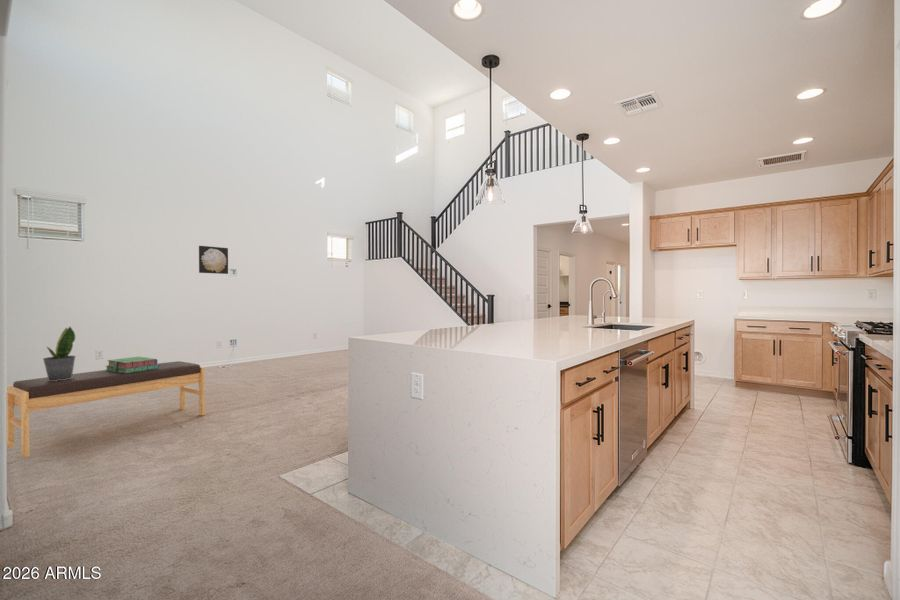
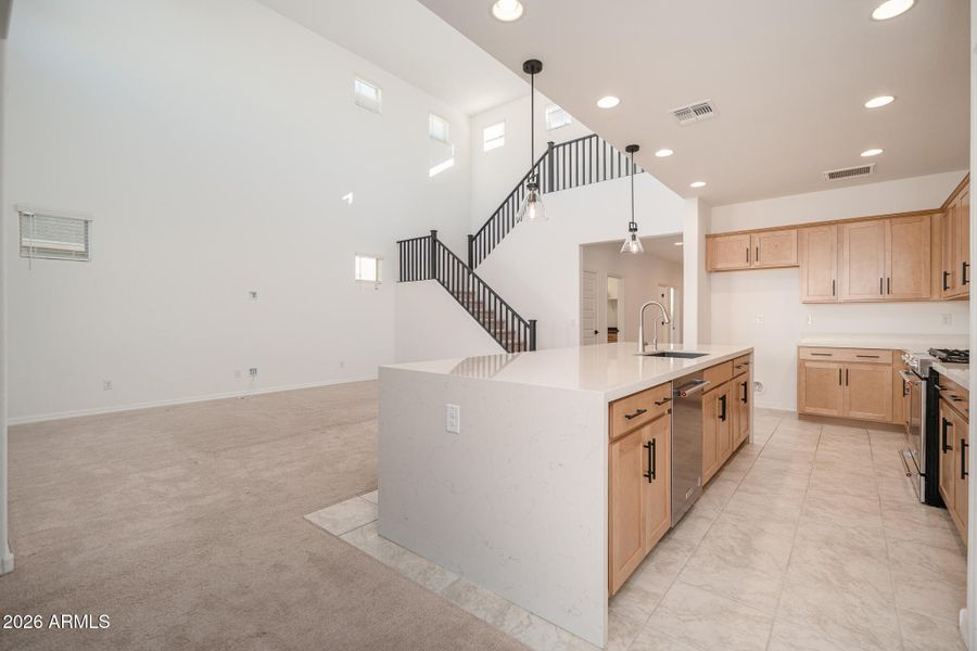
- potted plant (59, 352)
- wall art (213, 260)
- bench (117, 396)
- stack of books (132, 364)
